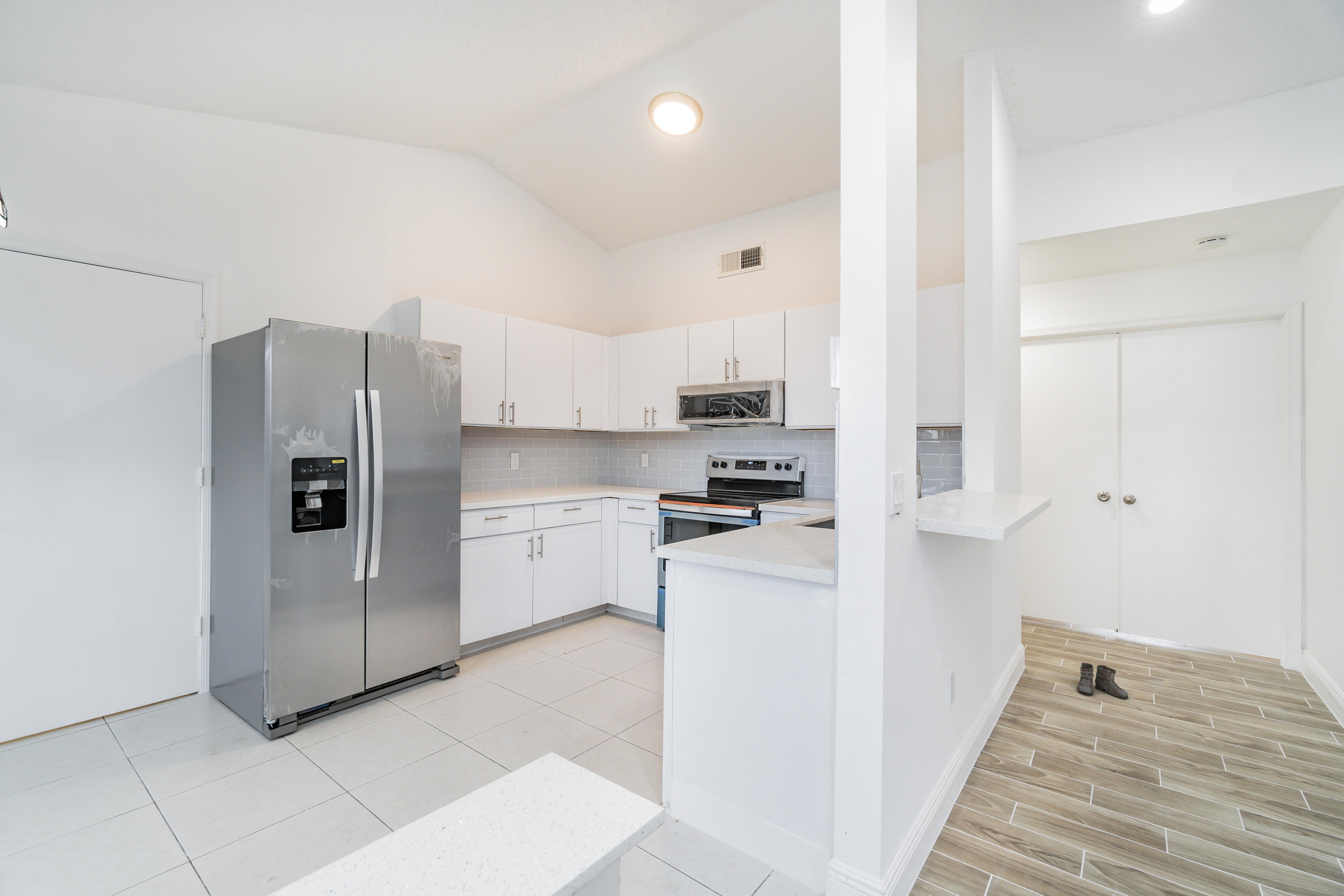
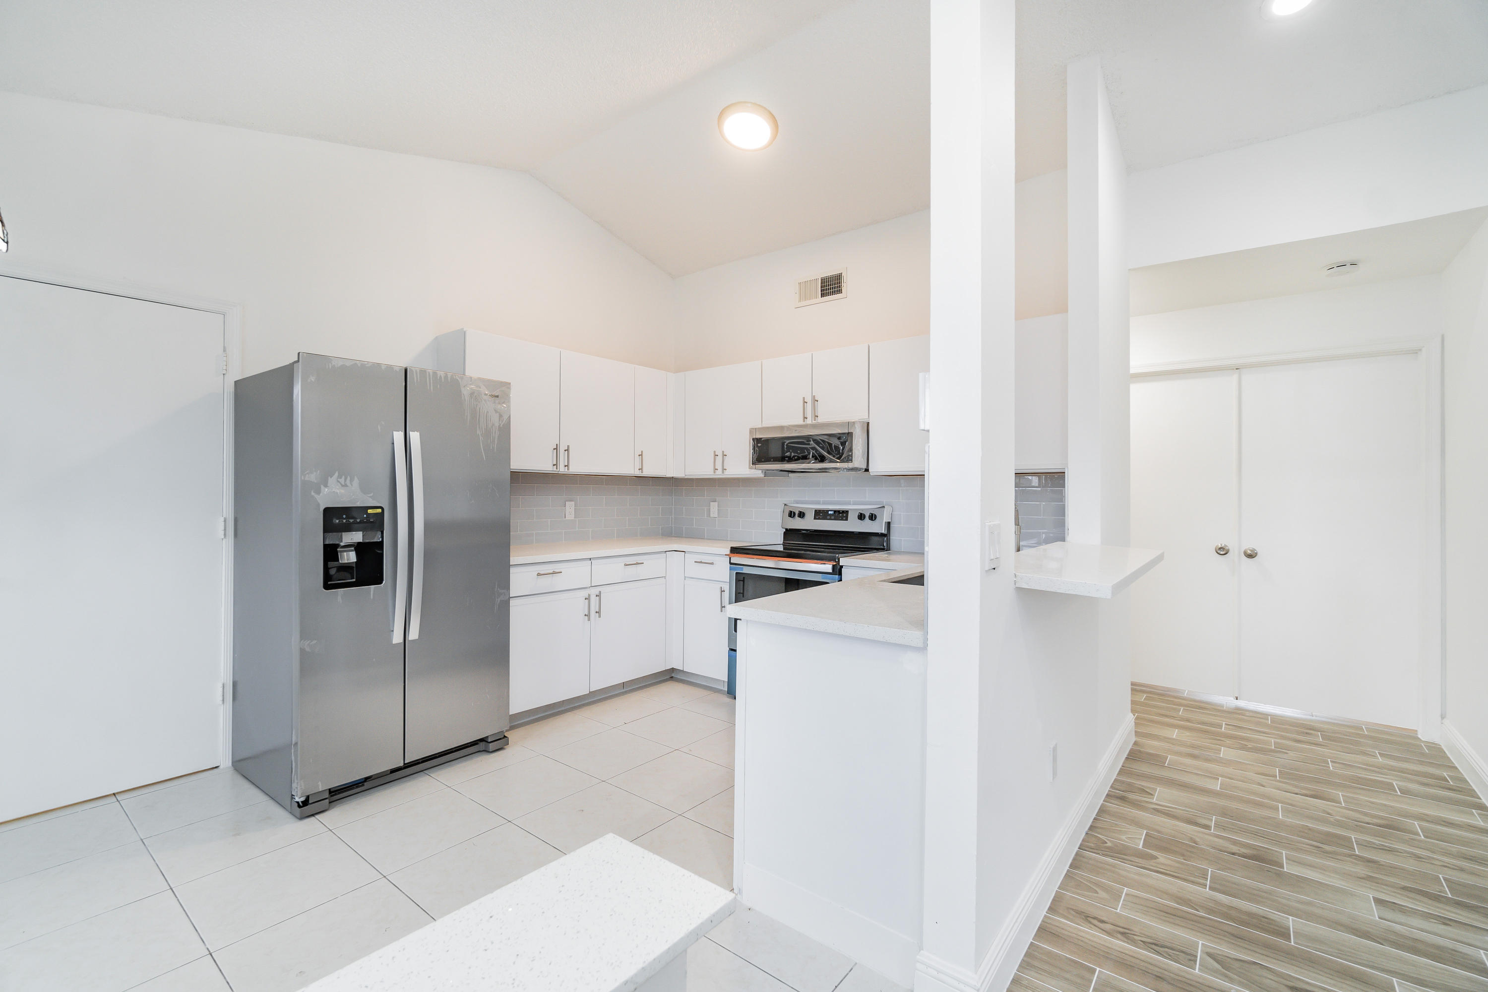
- boots (1097, 680)
